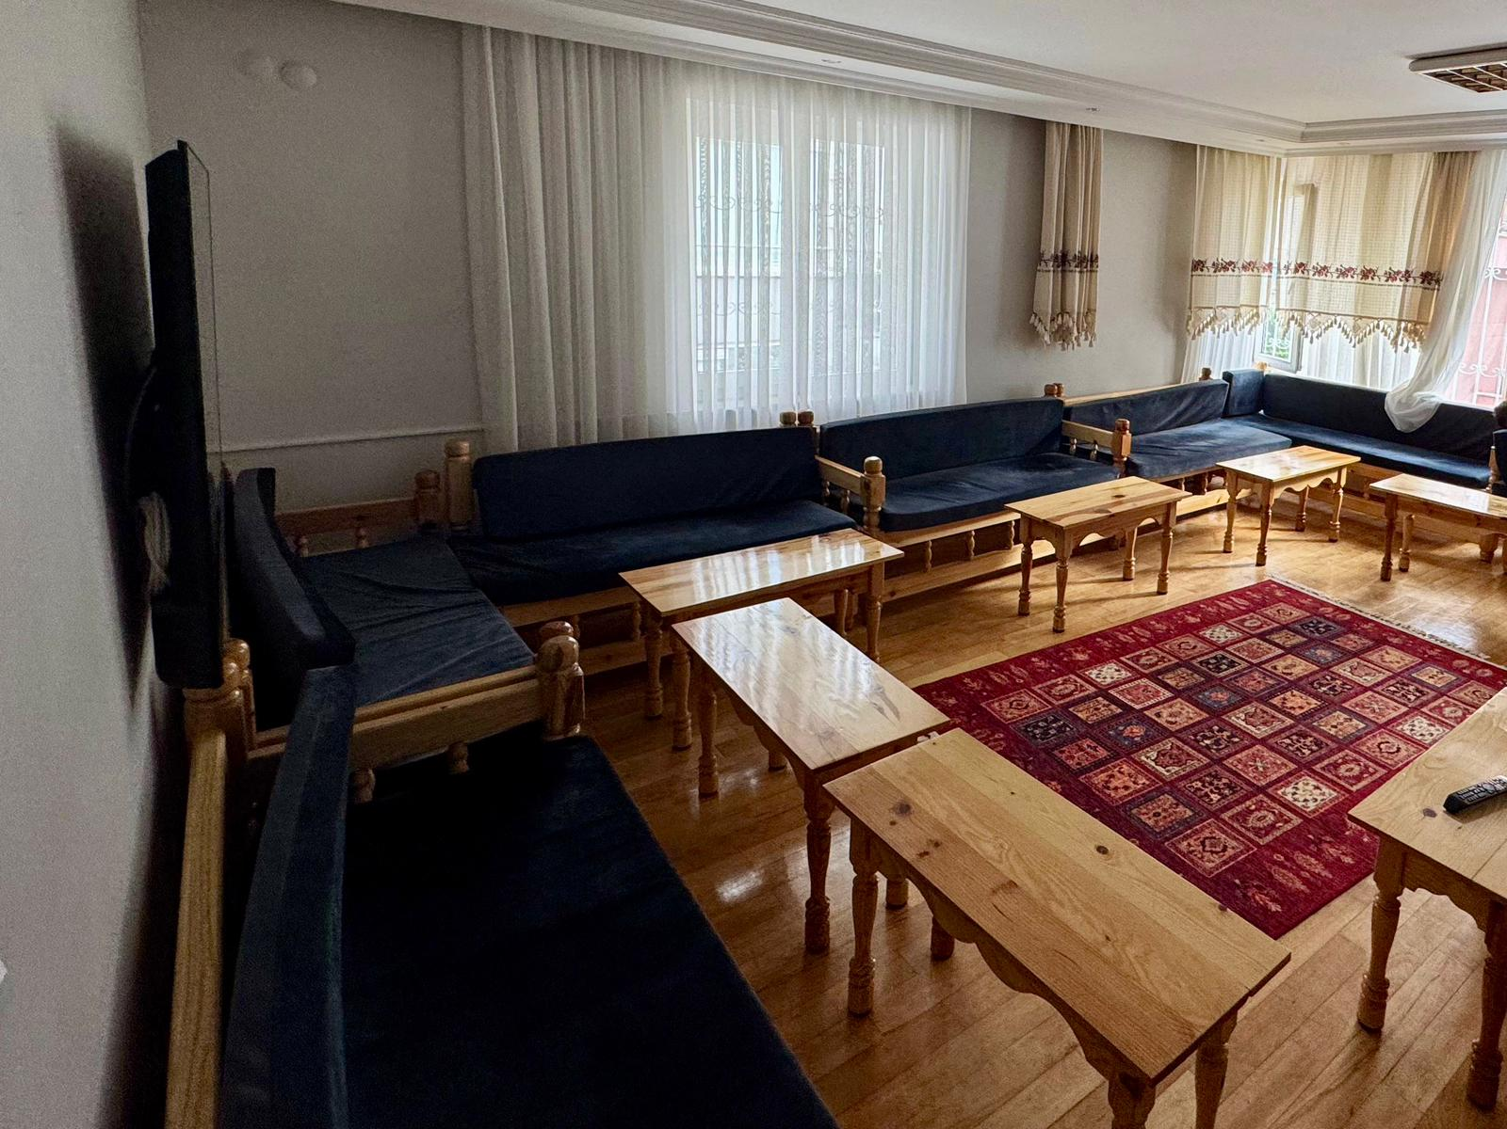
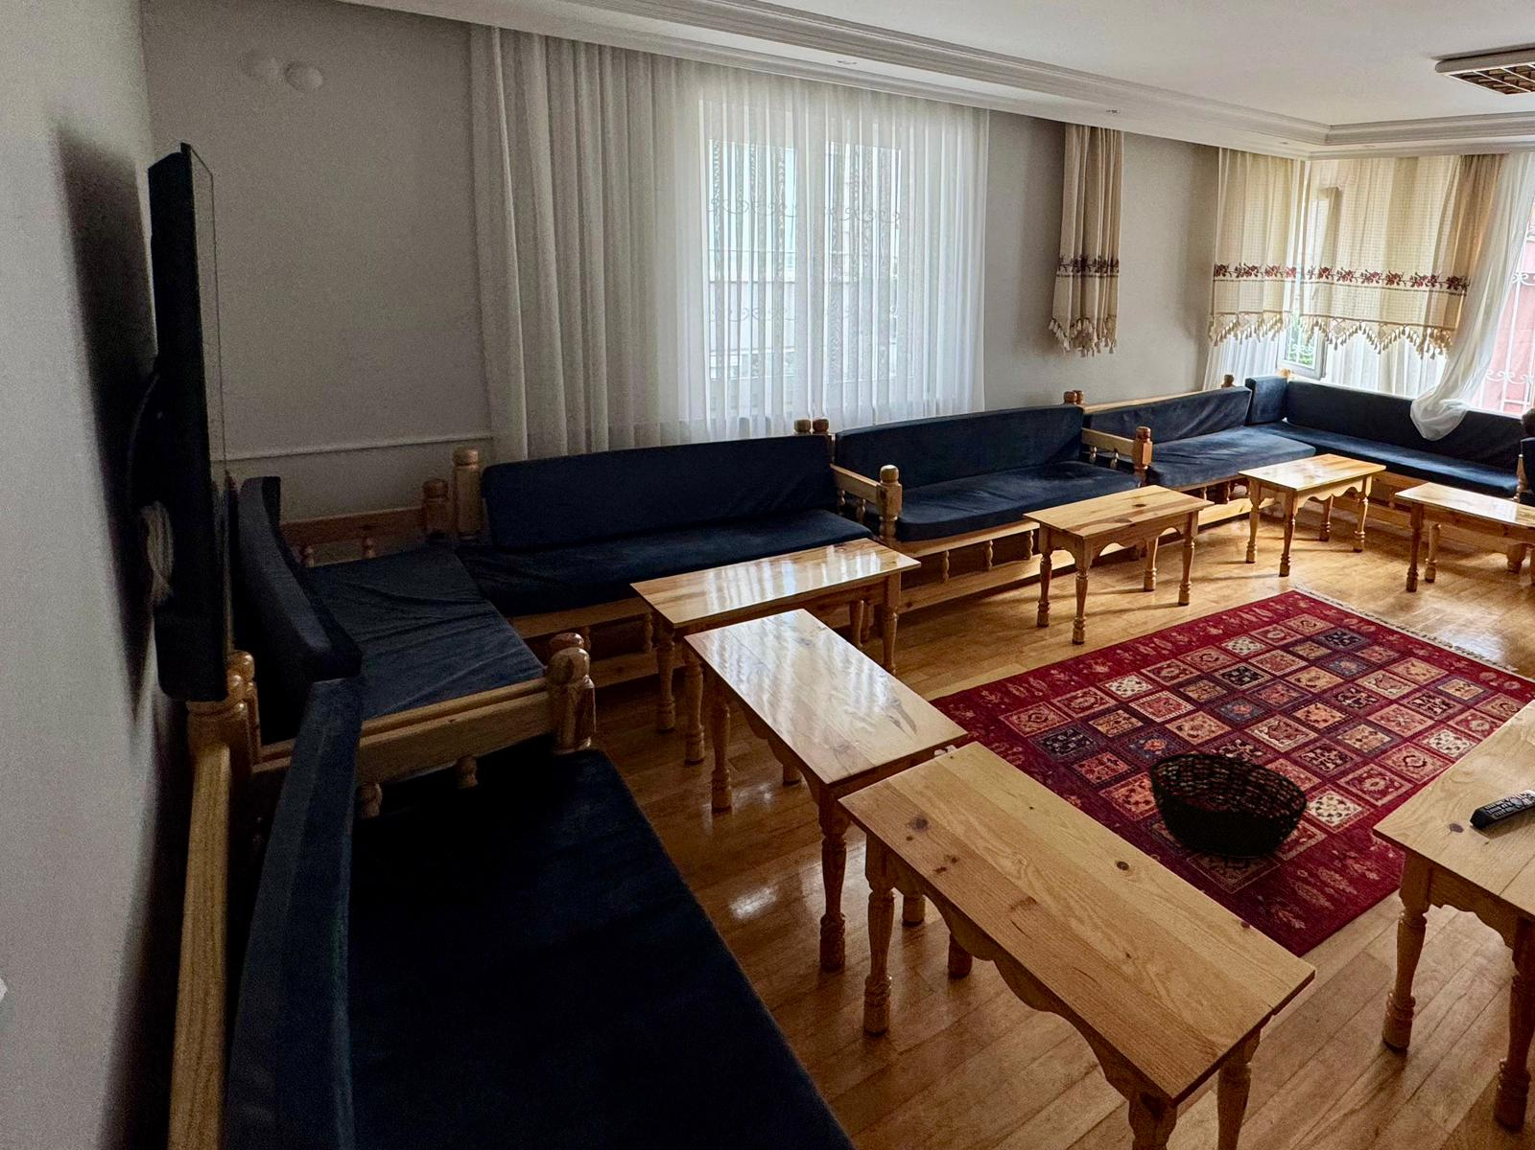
+ basket (1222, 805)
